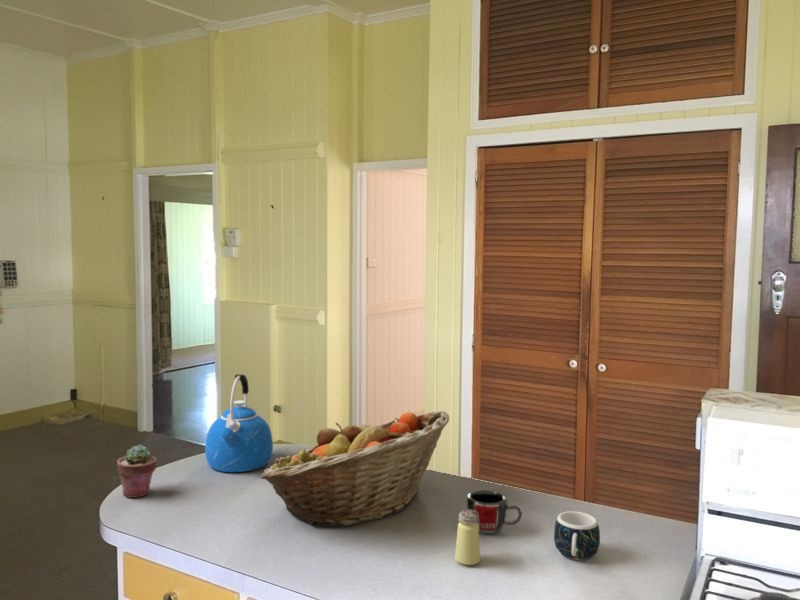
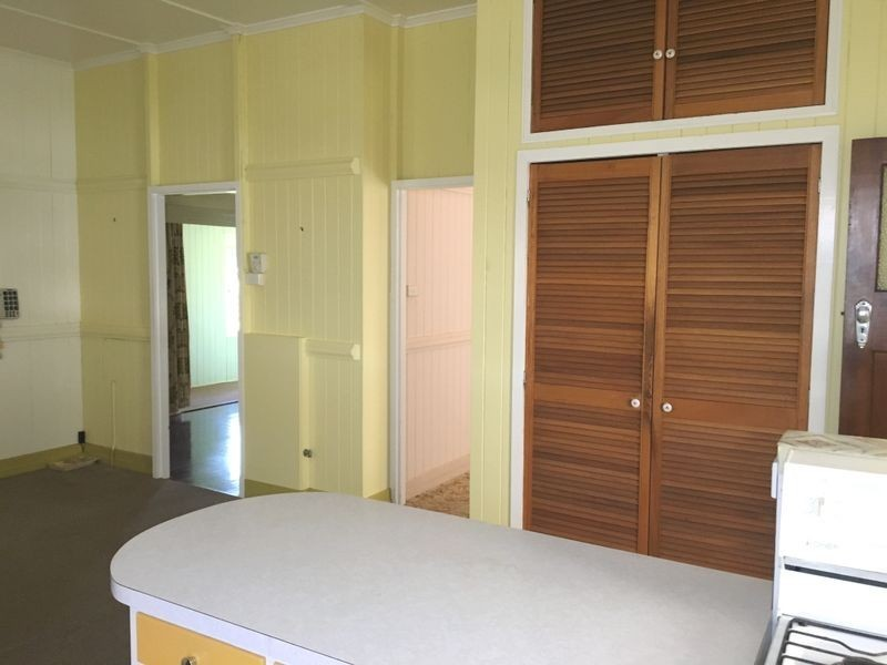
- kettle (237, 421)
- mug (576, 539)
- mug (493, 513)
- fruit basket (360, 458)
- saltshaker (468, 535)
- potted succulent (136, 469)
